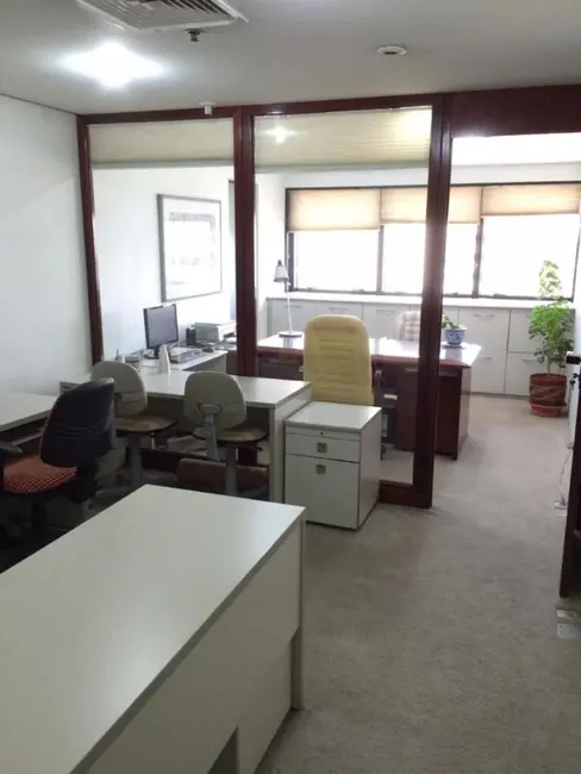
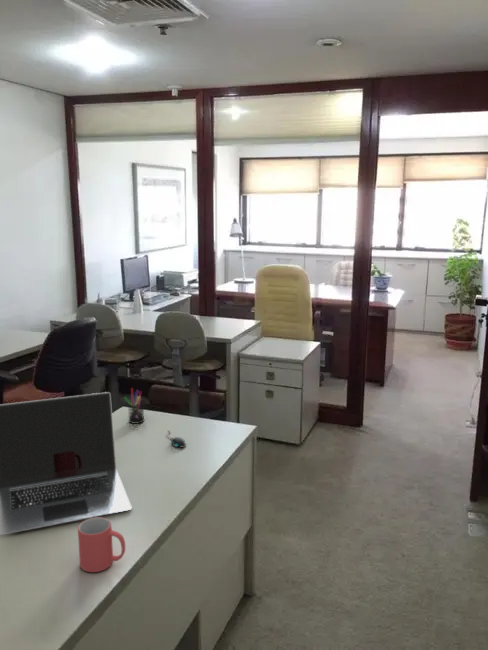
+ mouse (175, 437)
+ mug (102, 545)
+ pen holder (133, 405)
+ laptop (59, 456)
